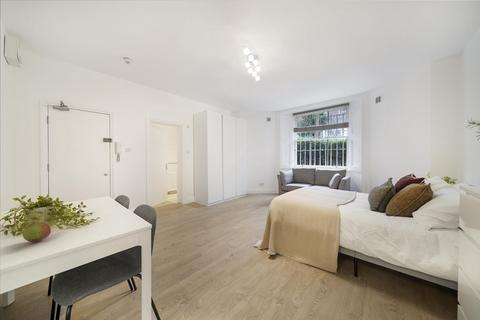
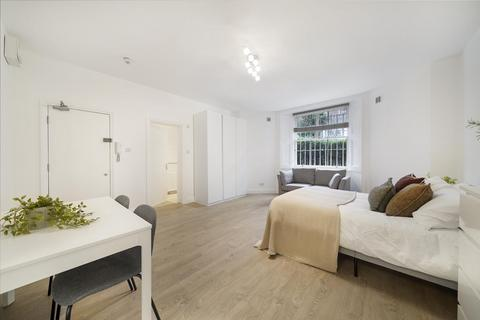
- fruit (37, 232)
